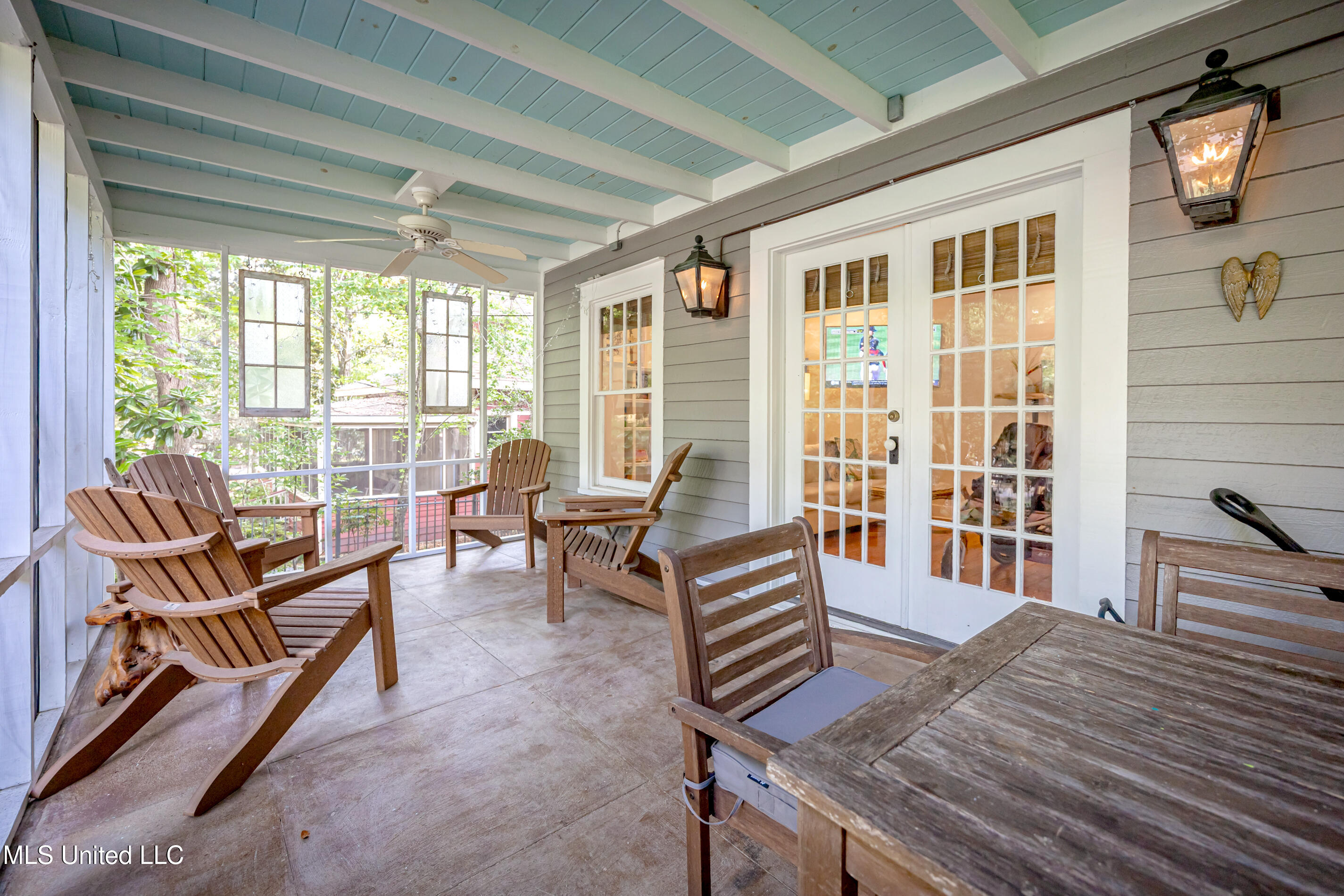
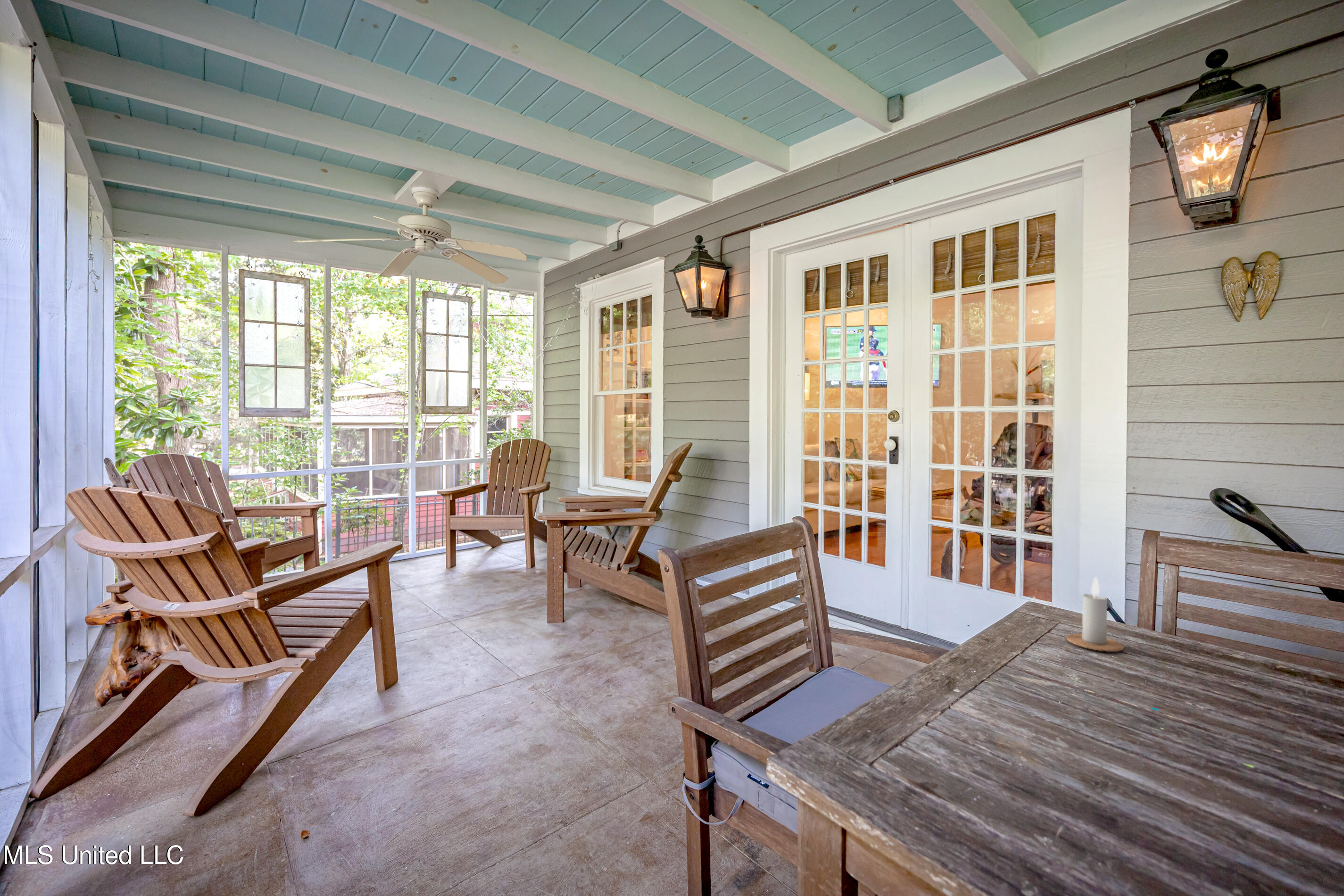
+ candle (1095, 610)
